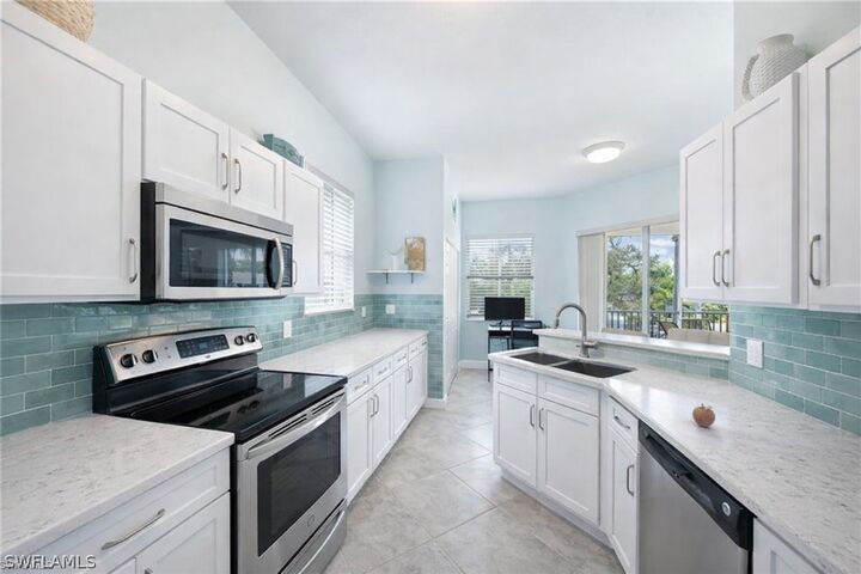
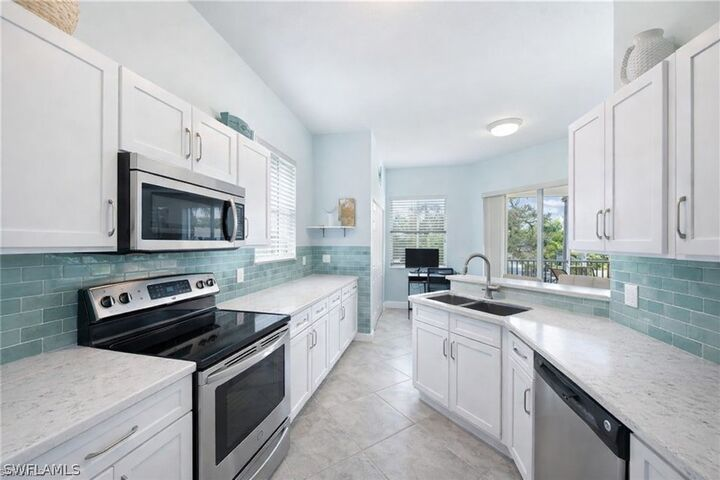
- fruit (703, 414)
